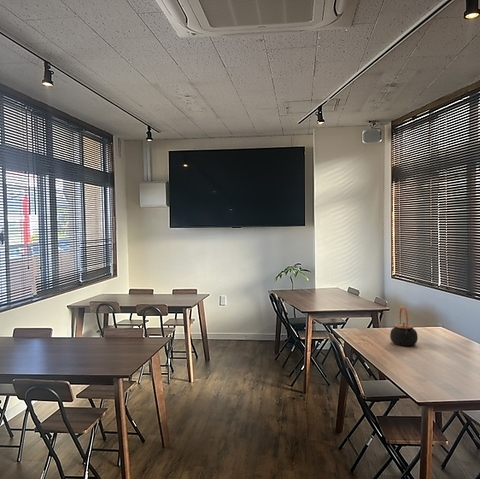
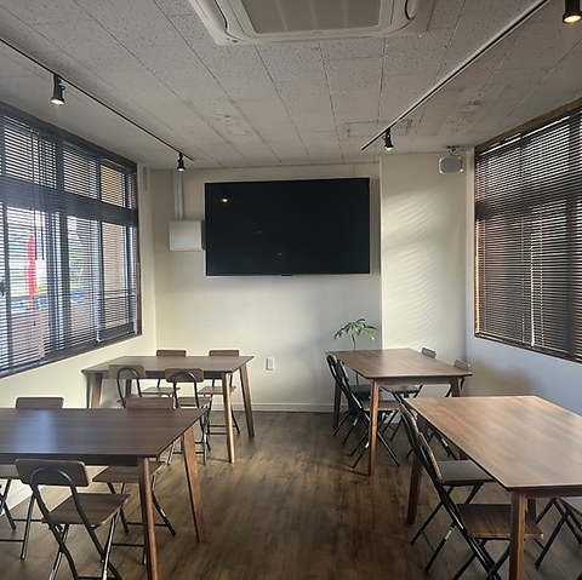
- teapot (404, 325)
